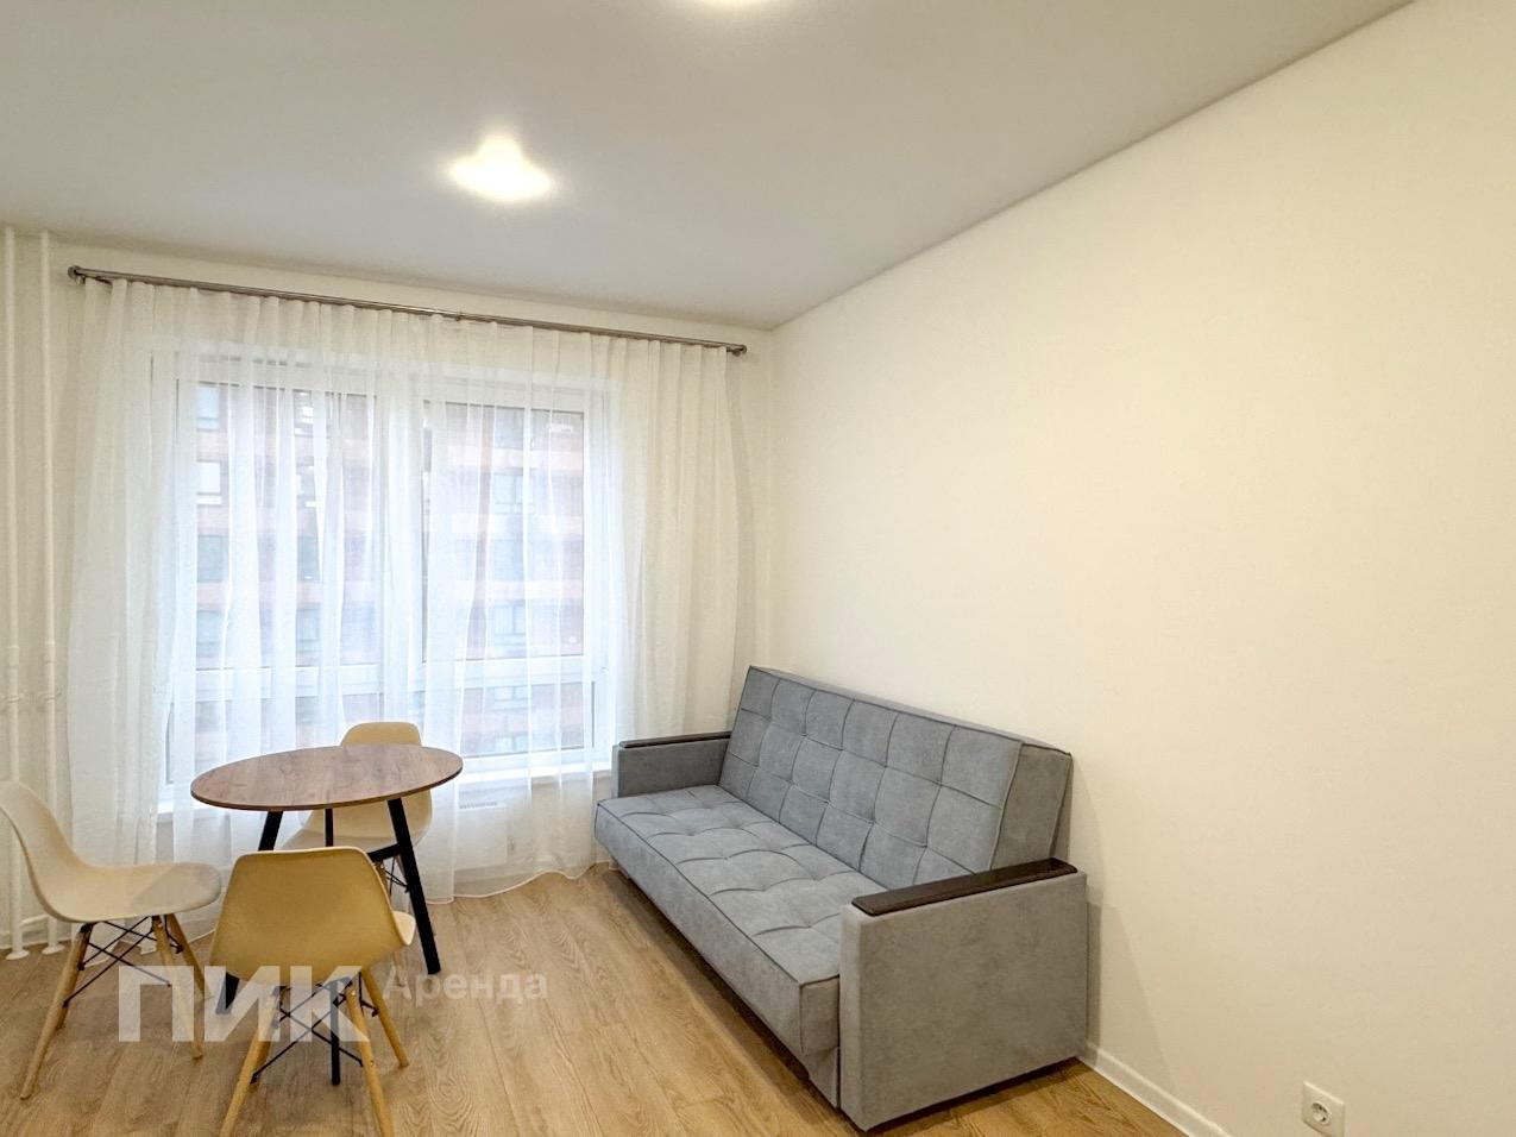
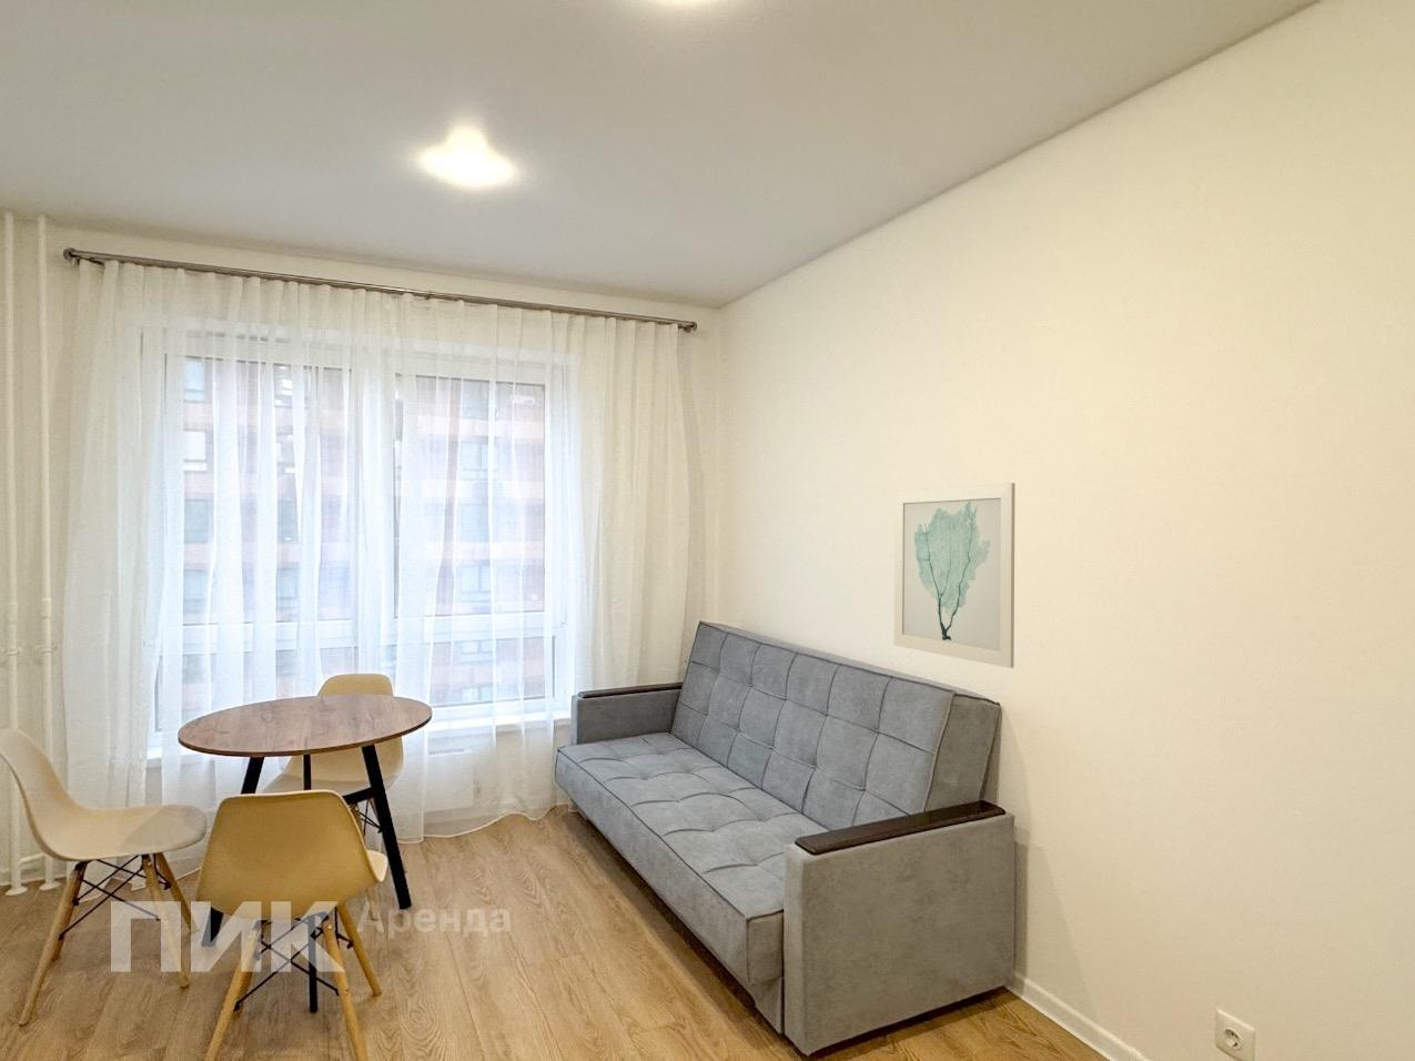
+ wall art (949, 571)
